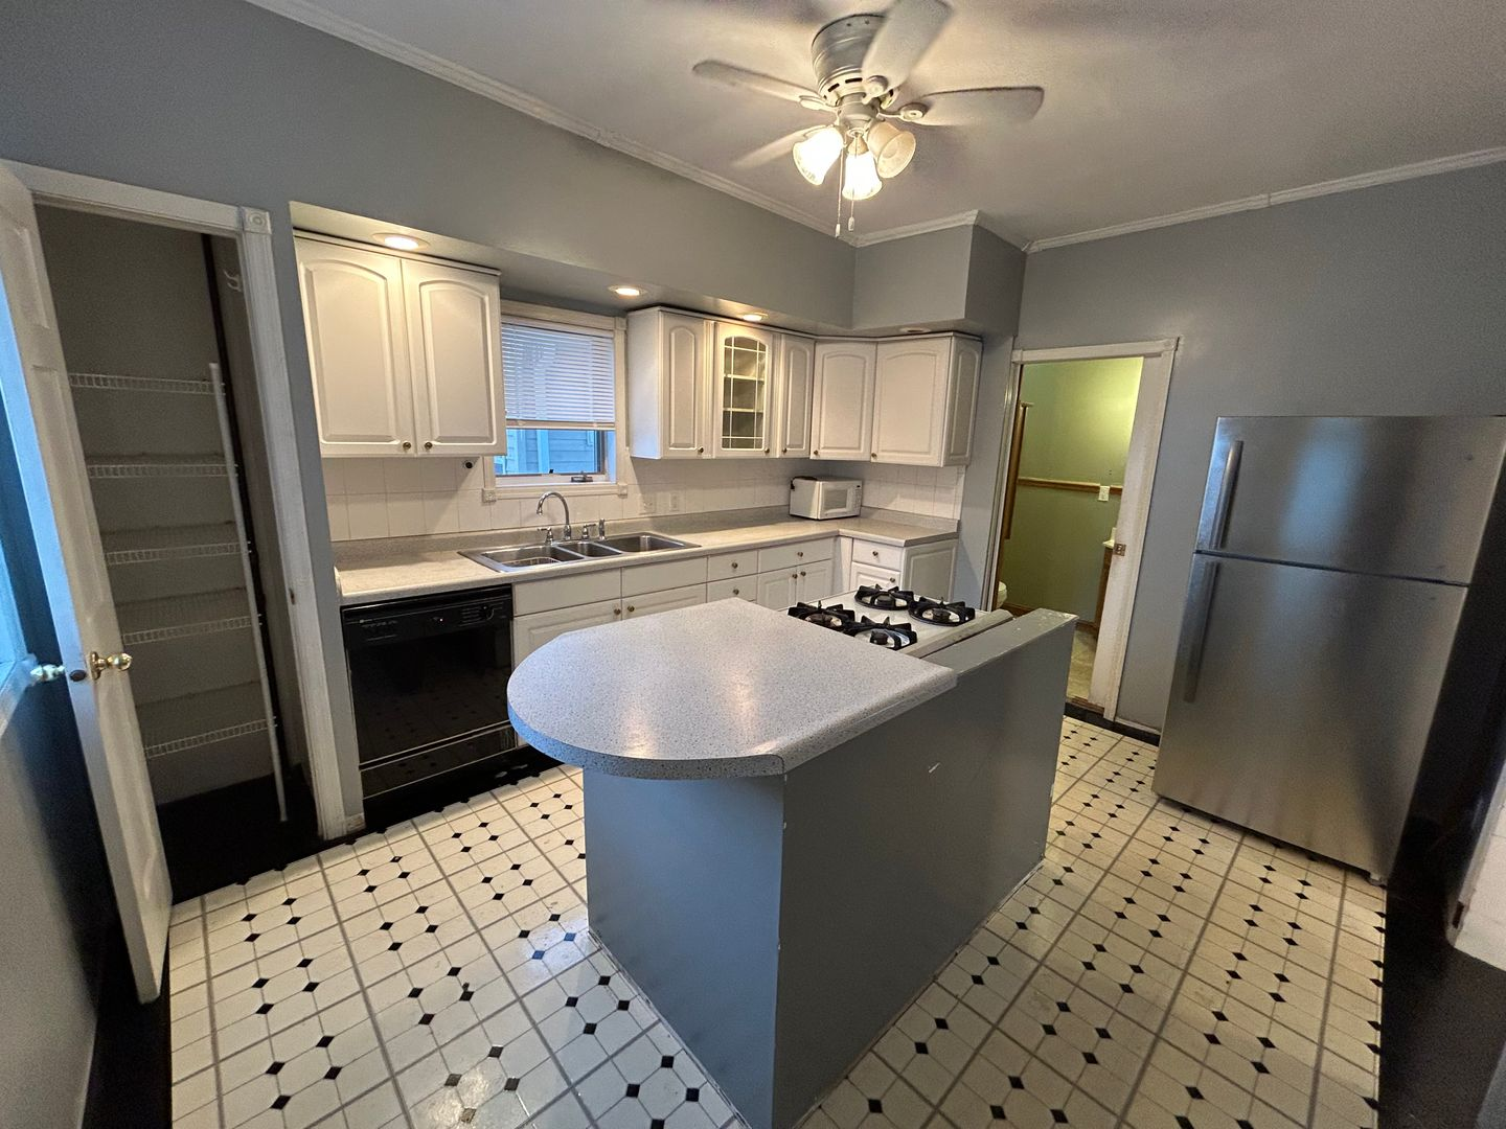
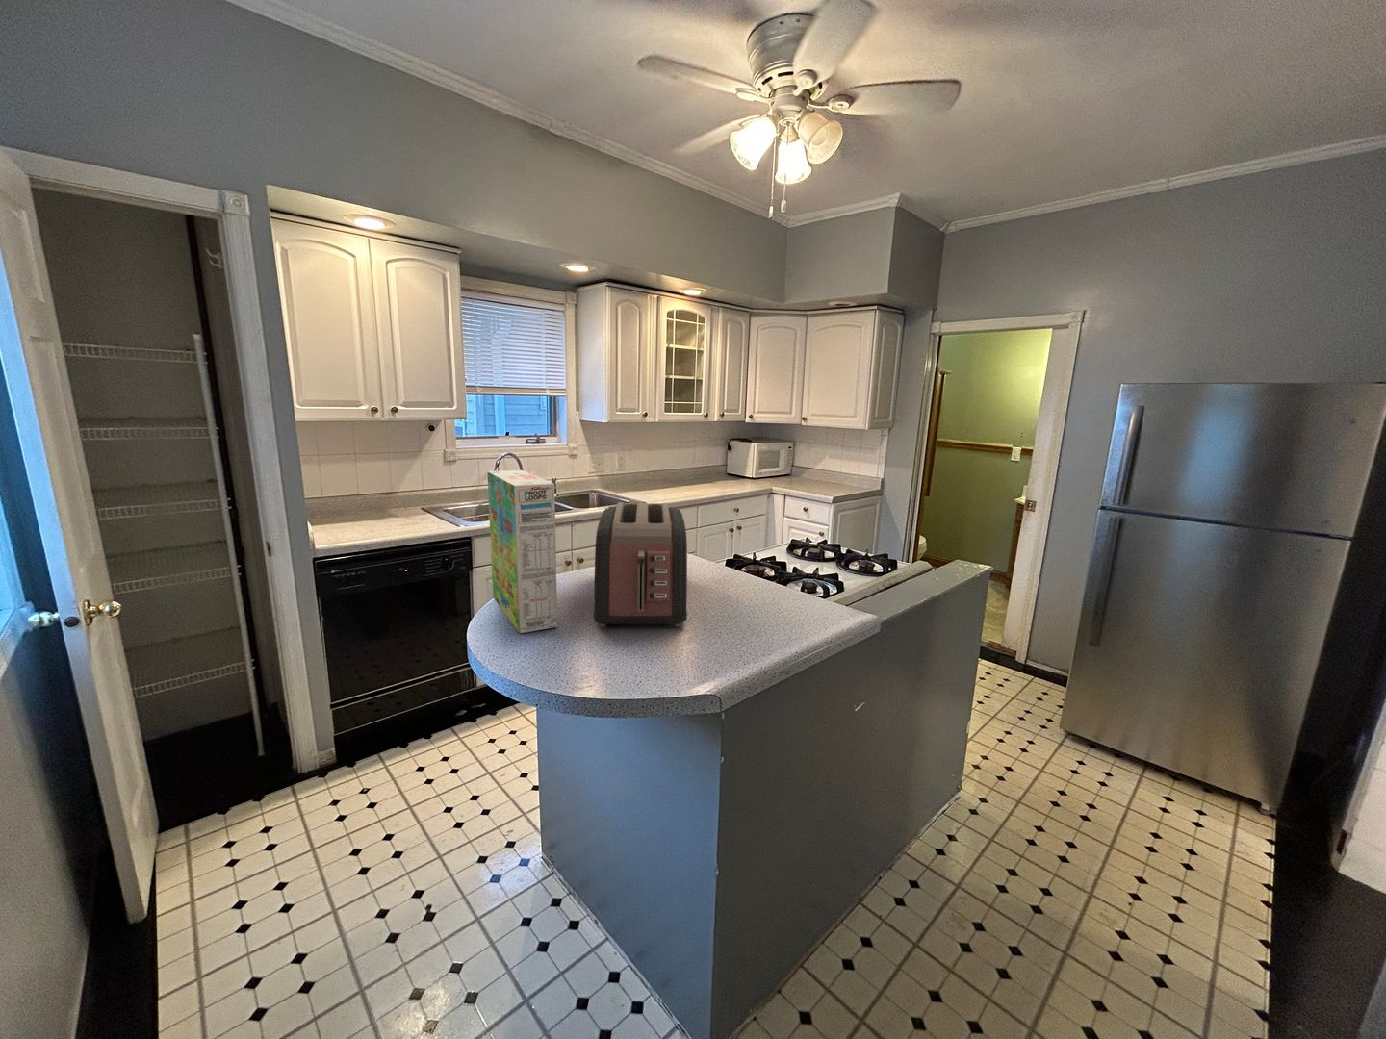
+ toaster (641, 554)
+ cereal box (521, 546)
